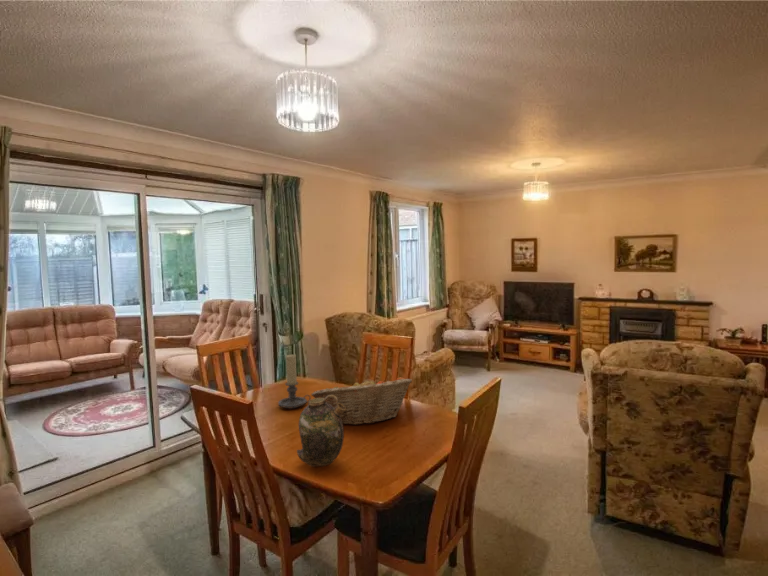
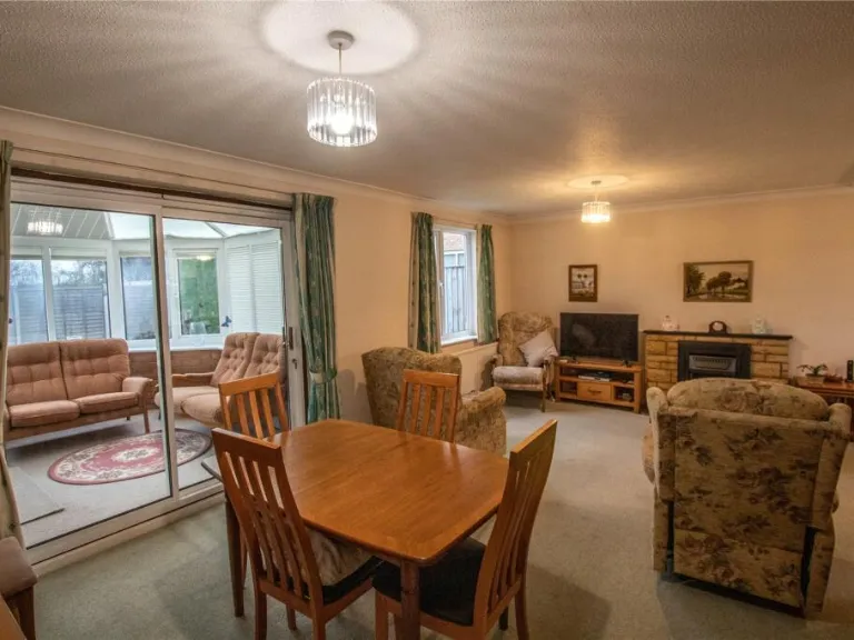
- candle holder (294, 379)
- fruit basket (362, 395)
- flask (321, 430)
